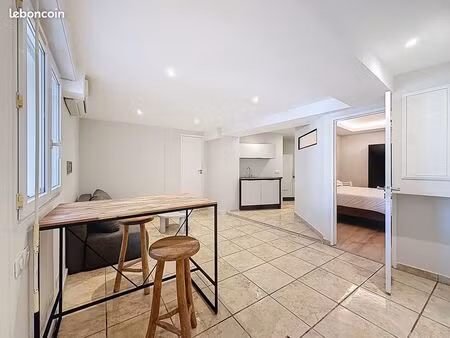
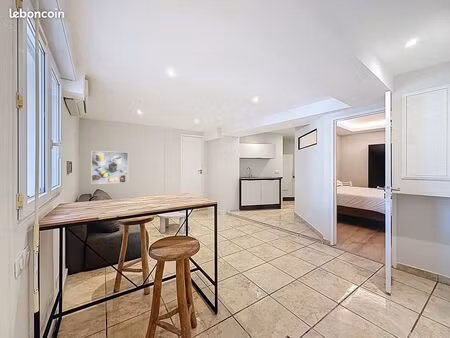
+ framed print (110, 167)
